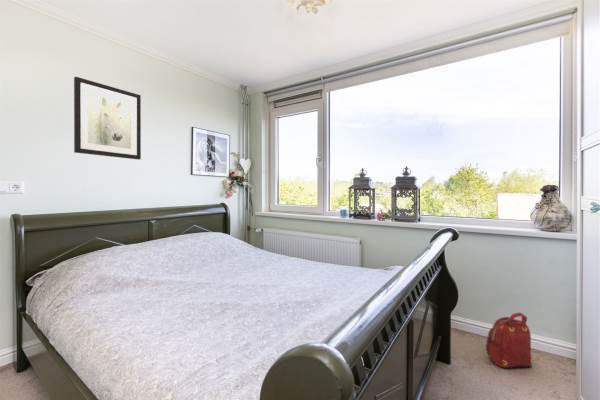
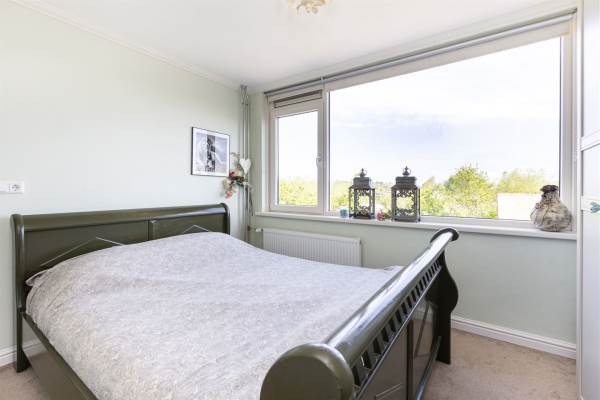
- wall art (110, 121)
- backpack (510, 335)
